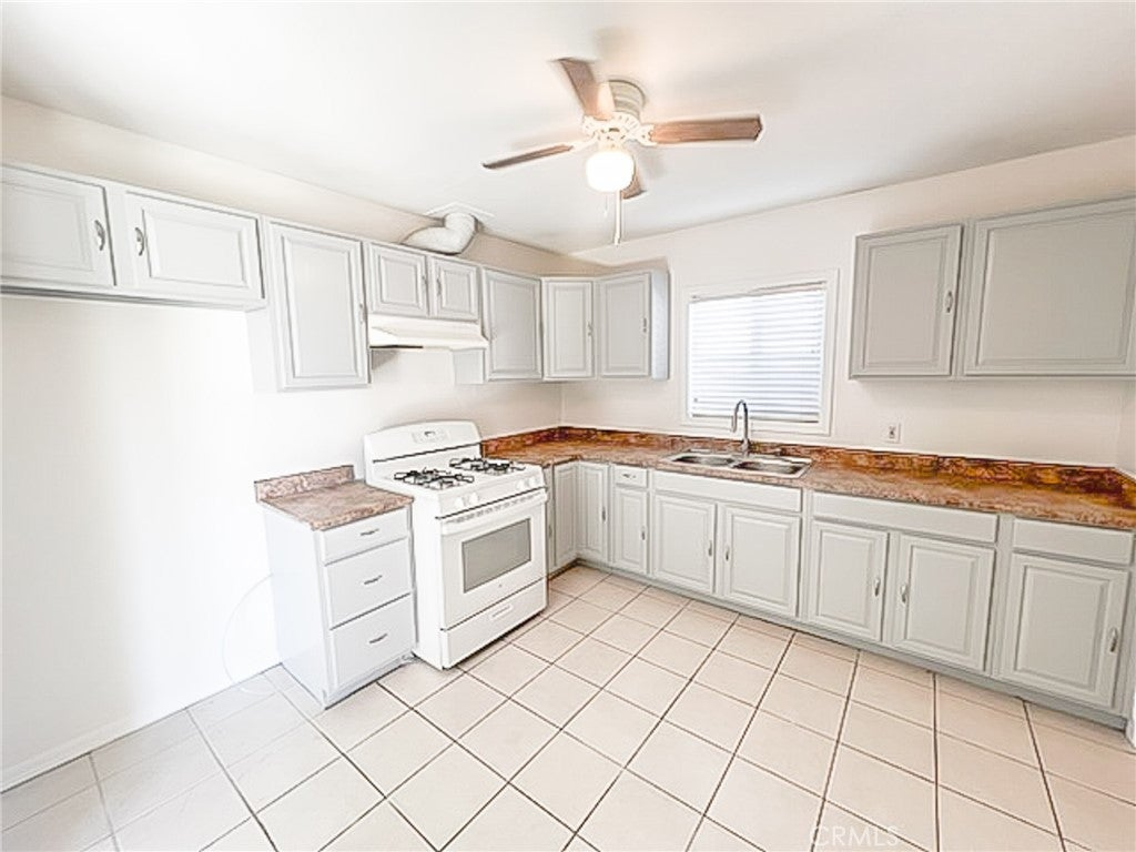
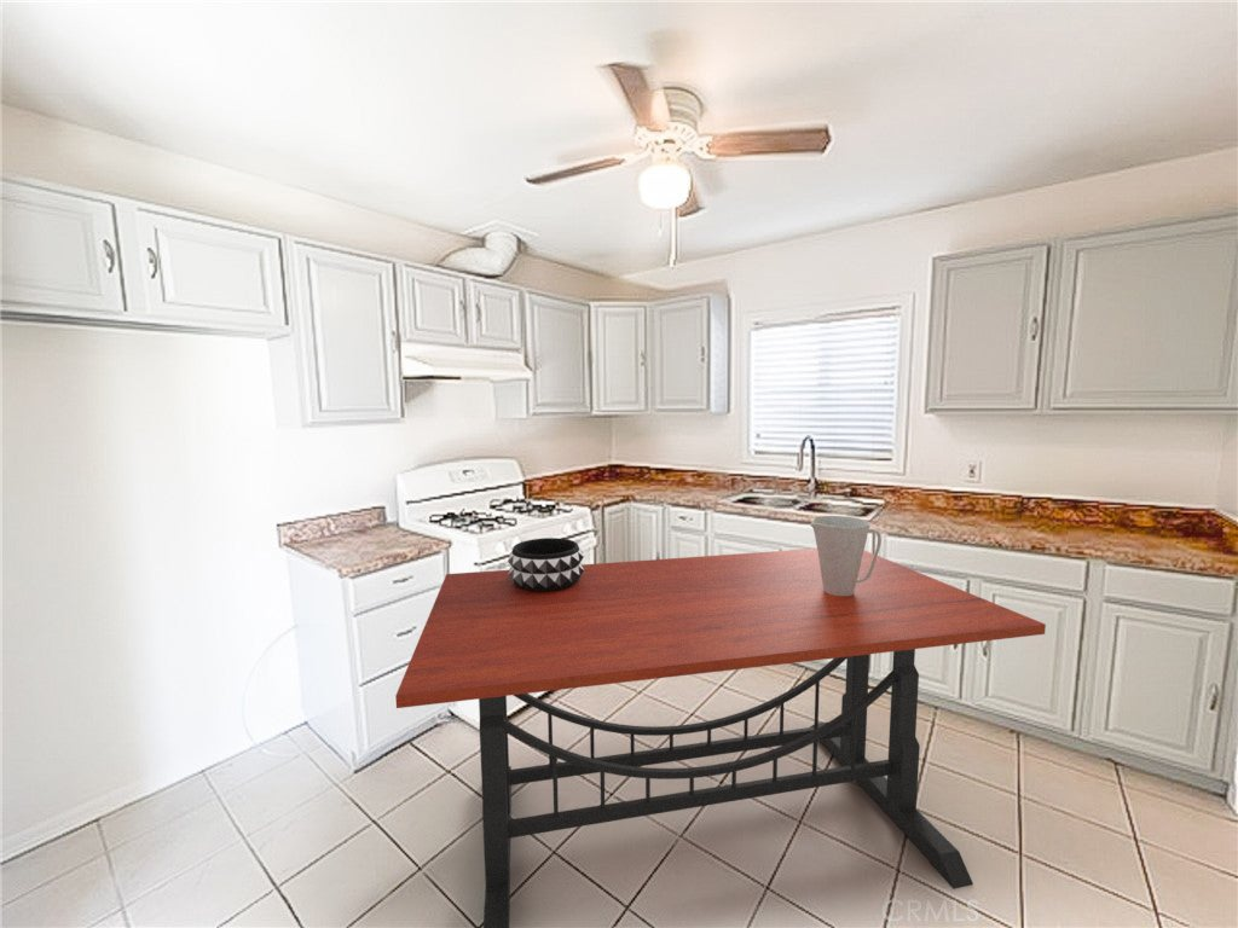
+ dining table (704, 721)
+ vase (844, 556)
+ decorative bowl (545, 562)
